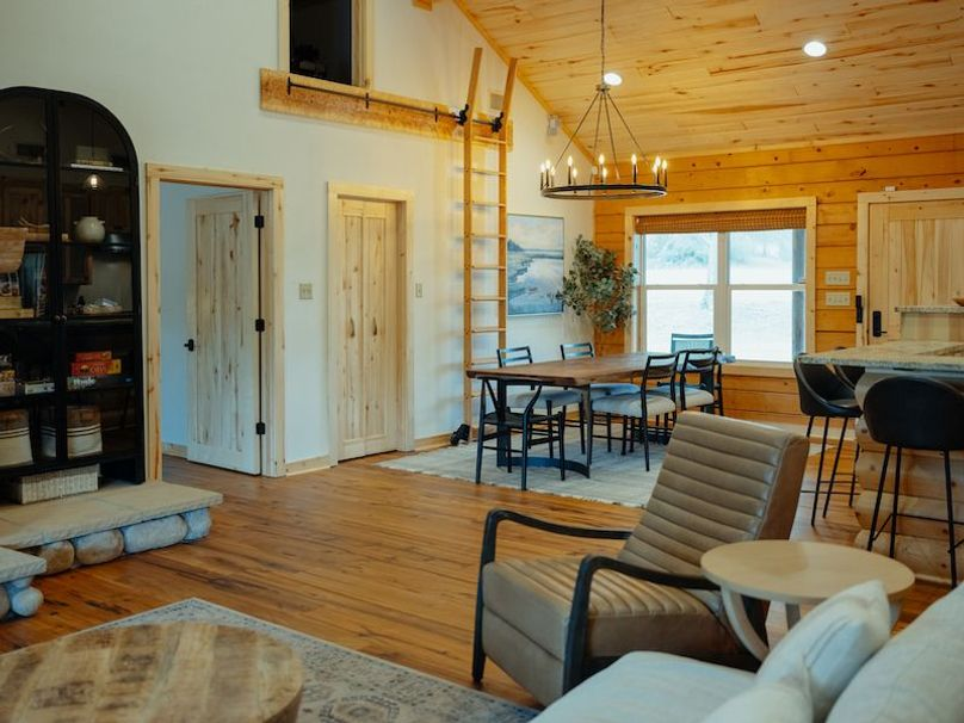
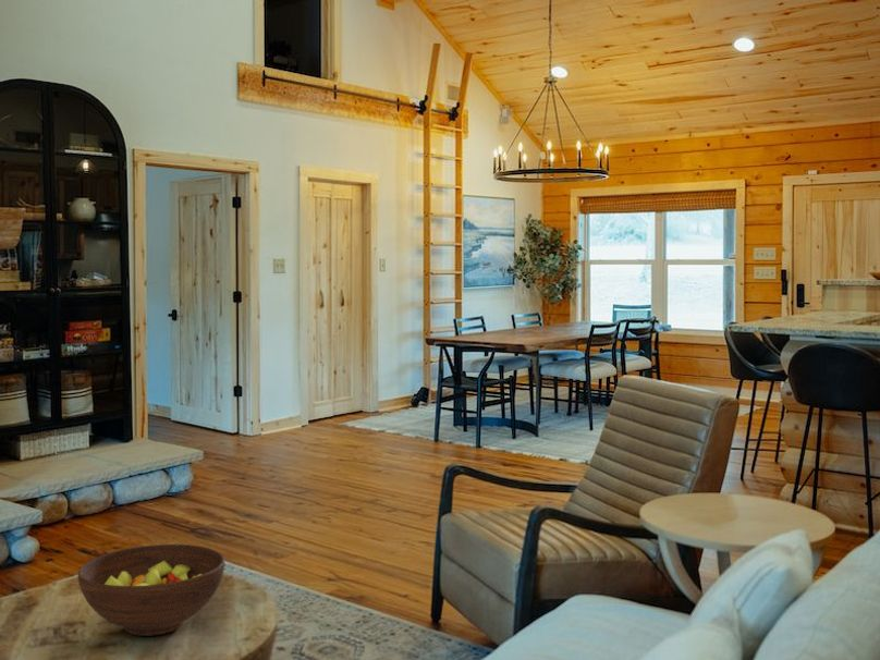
+ fruit bowl (152, 596)
